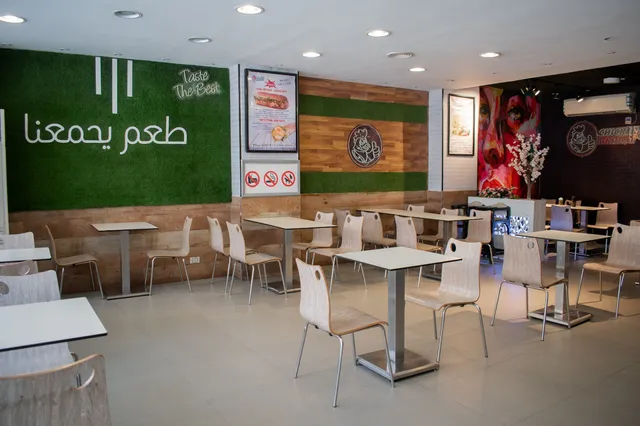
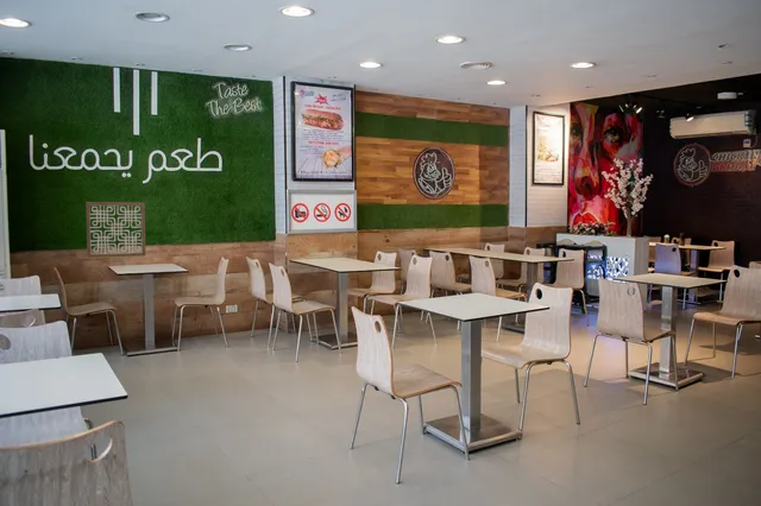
+ wall art (115, 227)
